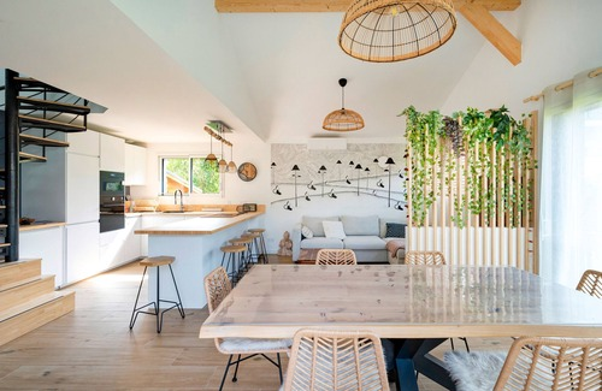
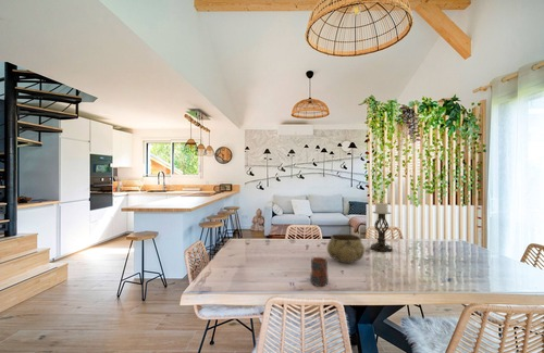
+ candle holder (381, 225)
+ mug (320, 272)
+ decorative bowl (345, 249)
